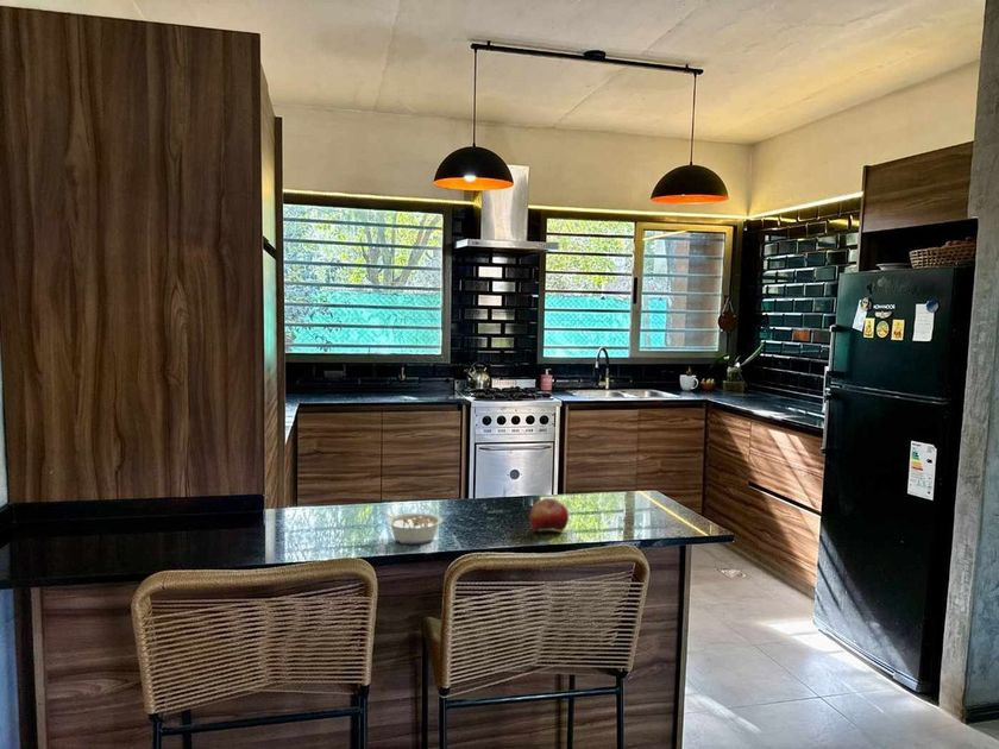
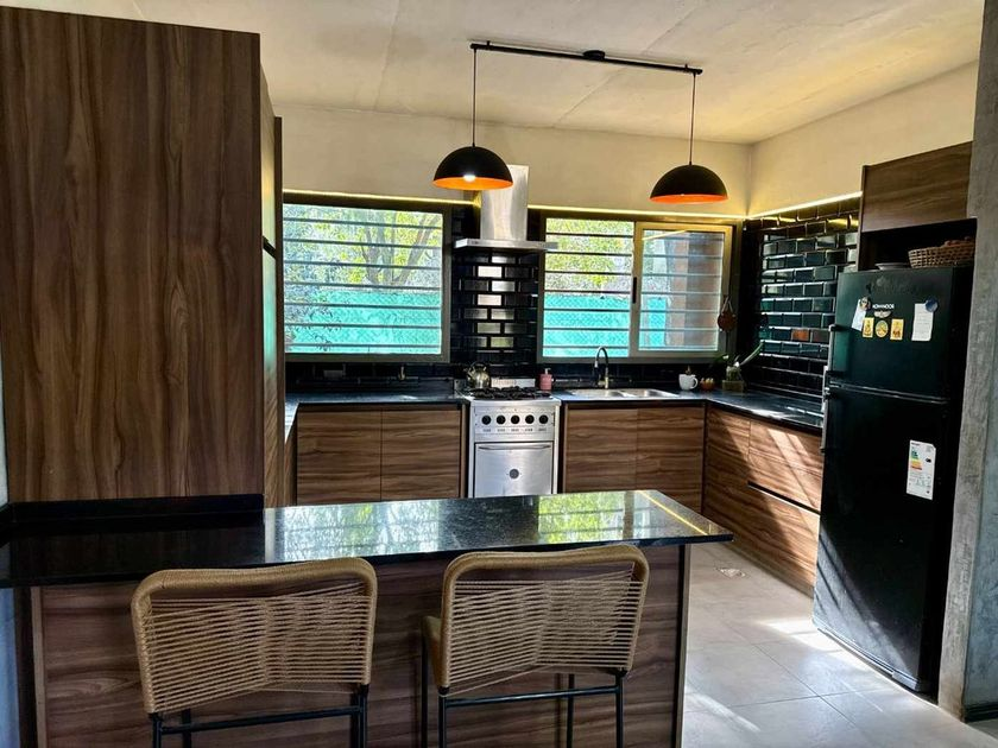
- legume (411, 527)
- fruit (548, 515)
